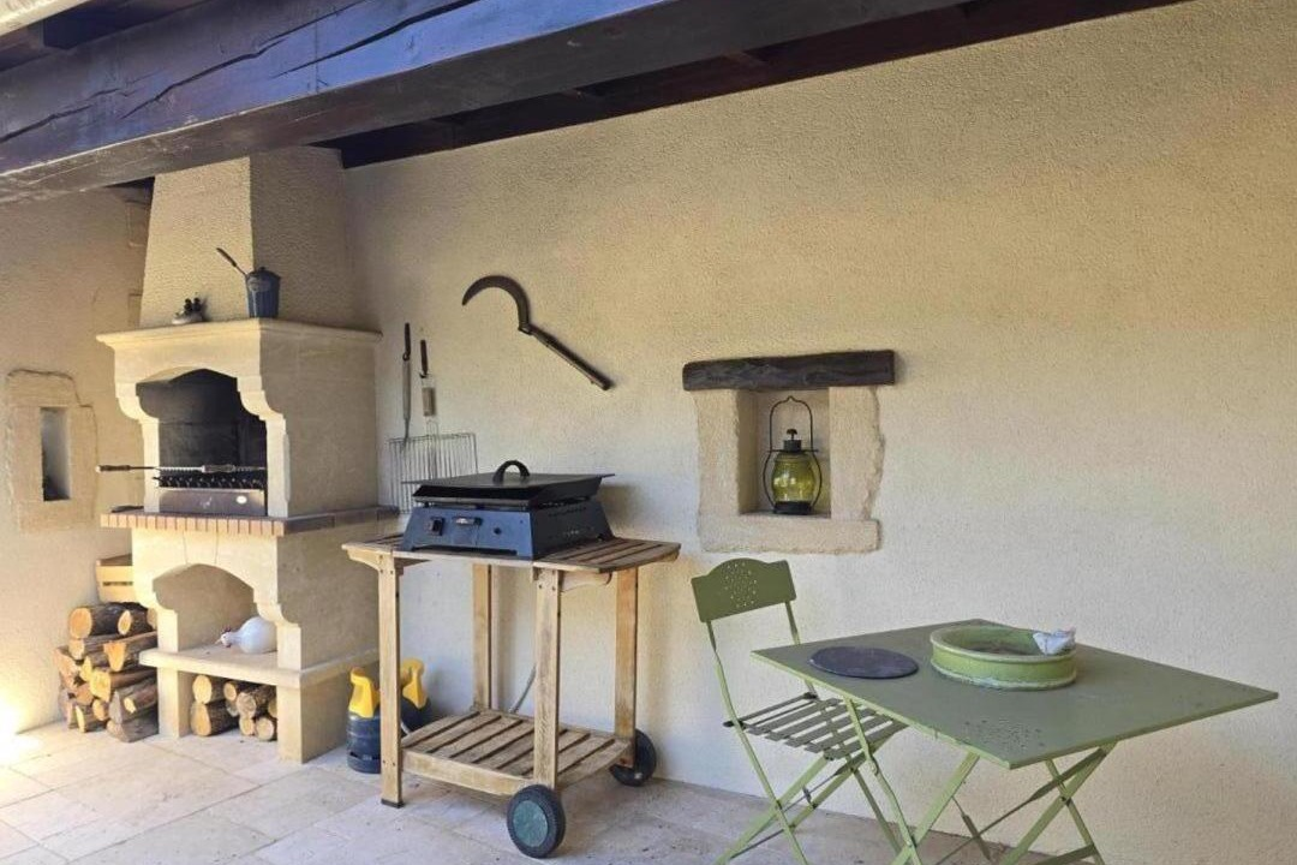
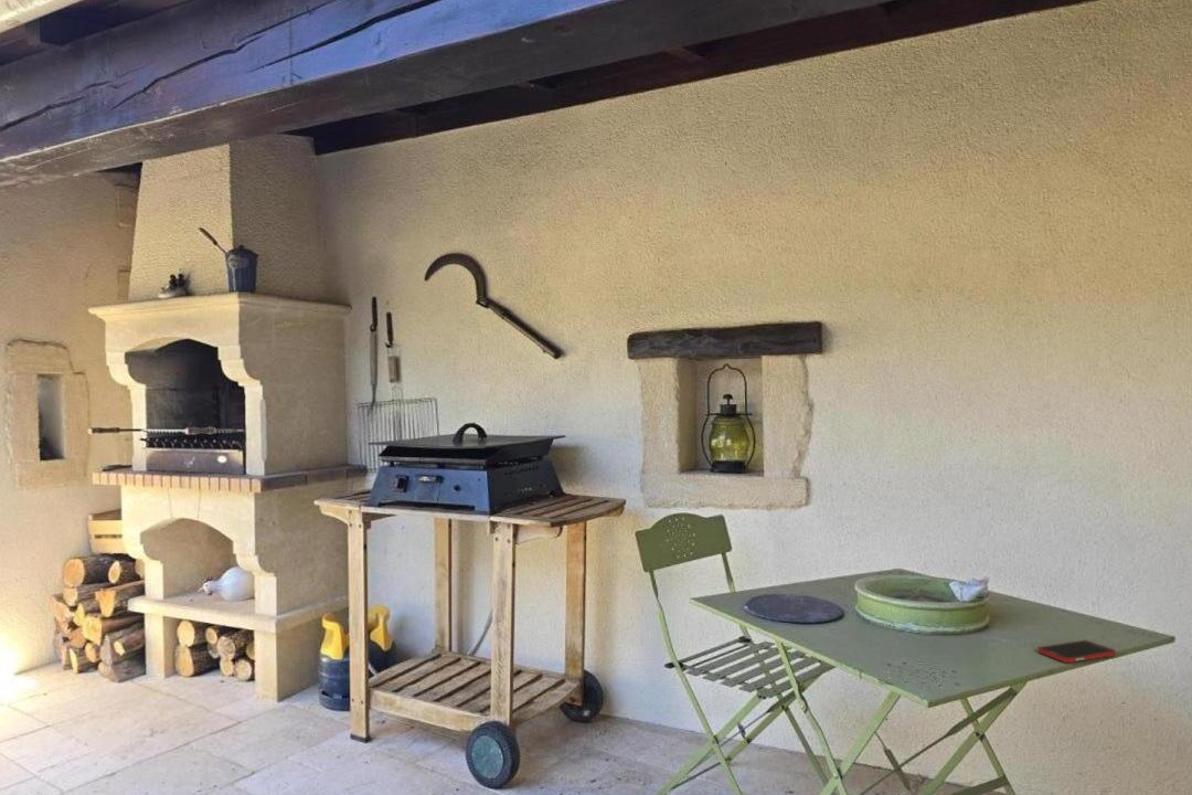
+ cell phone (1076, 651)
